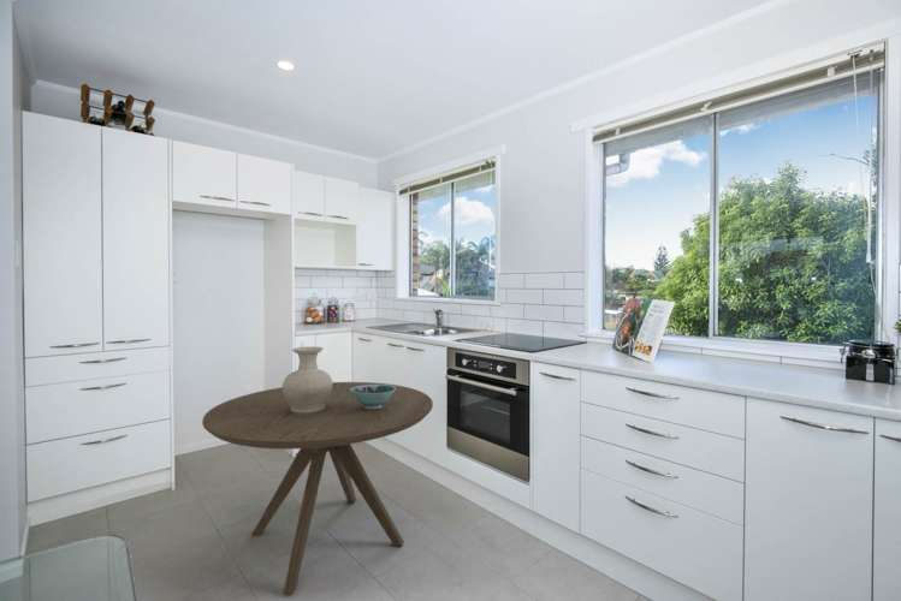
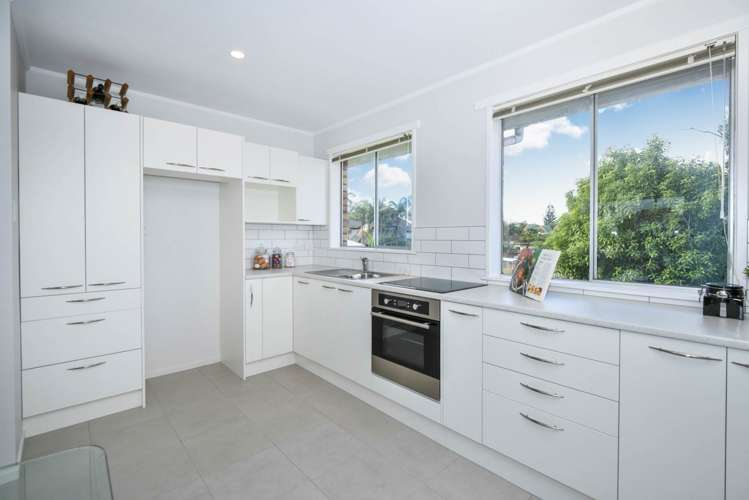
- vase (308, 377)
- dining table (321, 471)
- bowl (373, 397)
